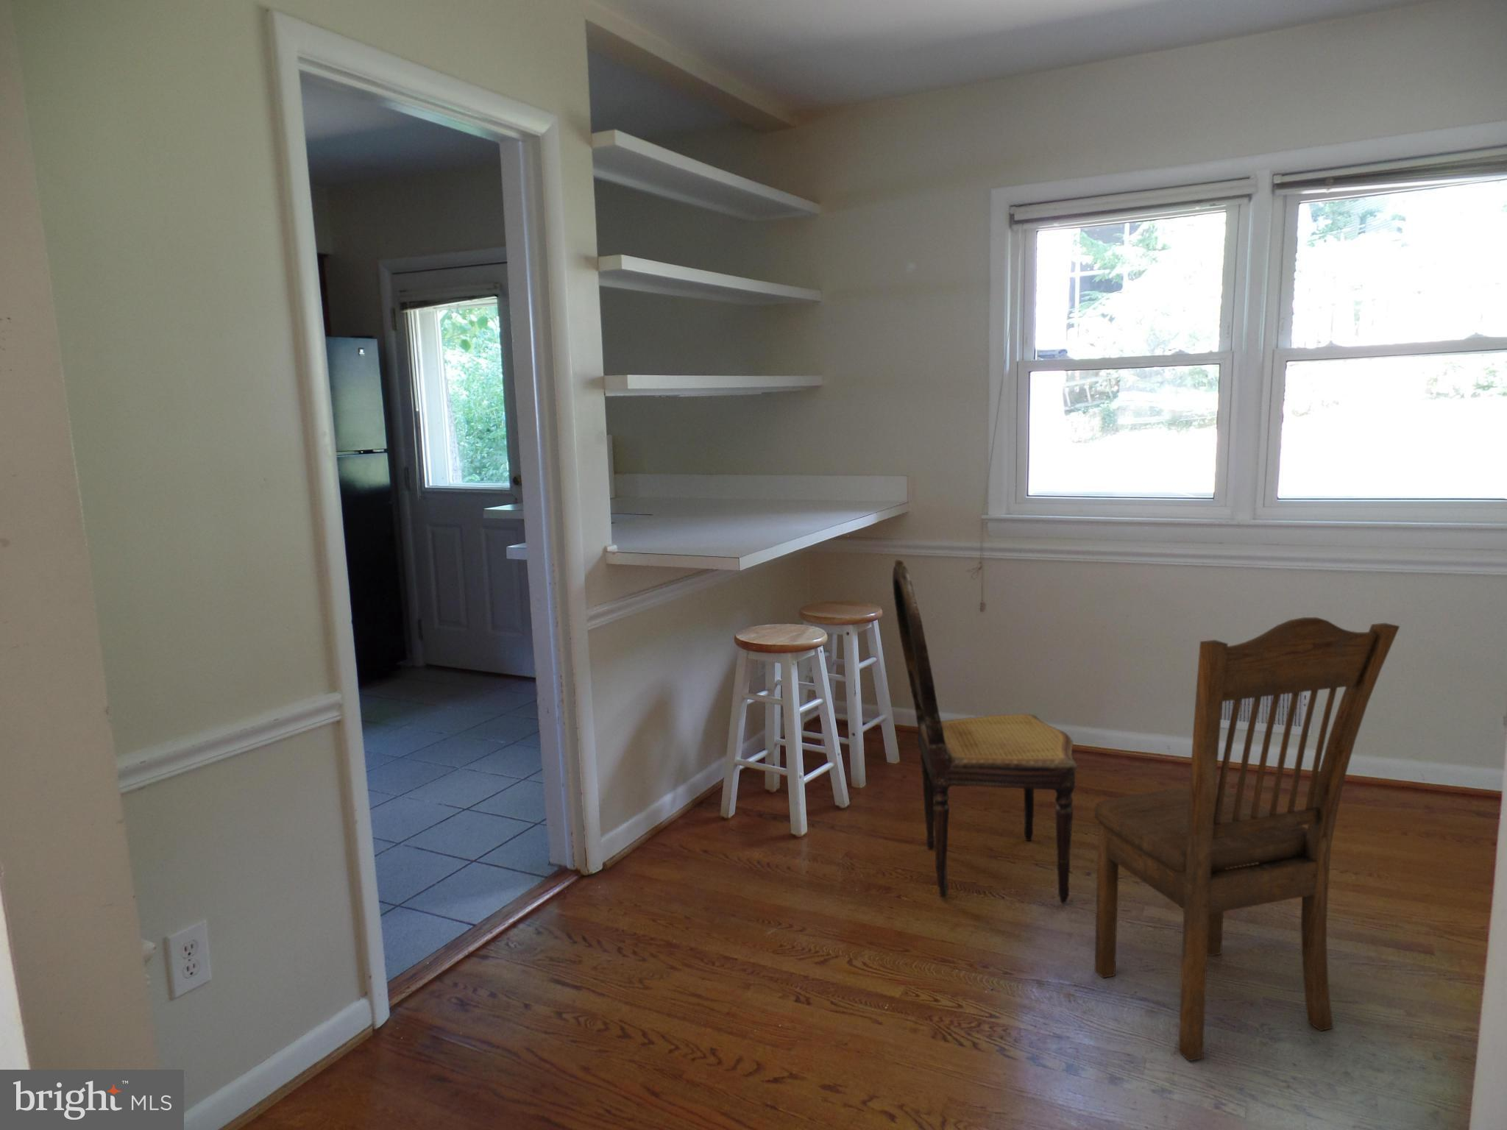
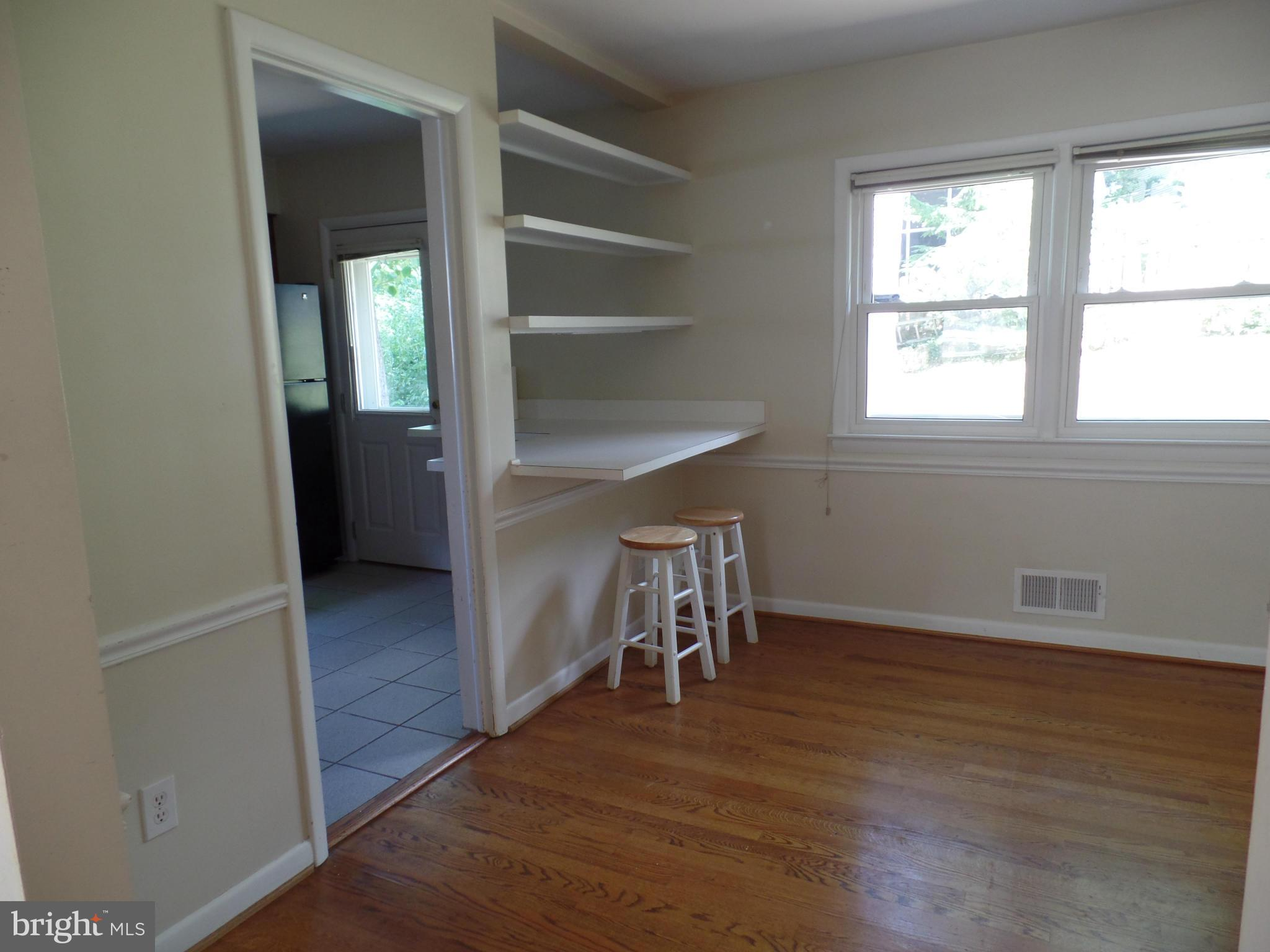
- dining chair (1217, 807)
- dining chair (986, 717)
